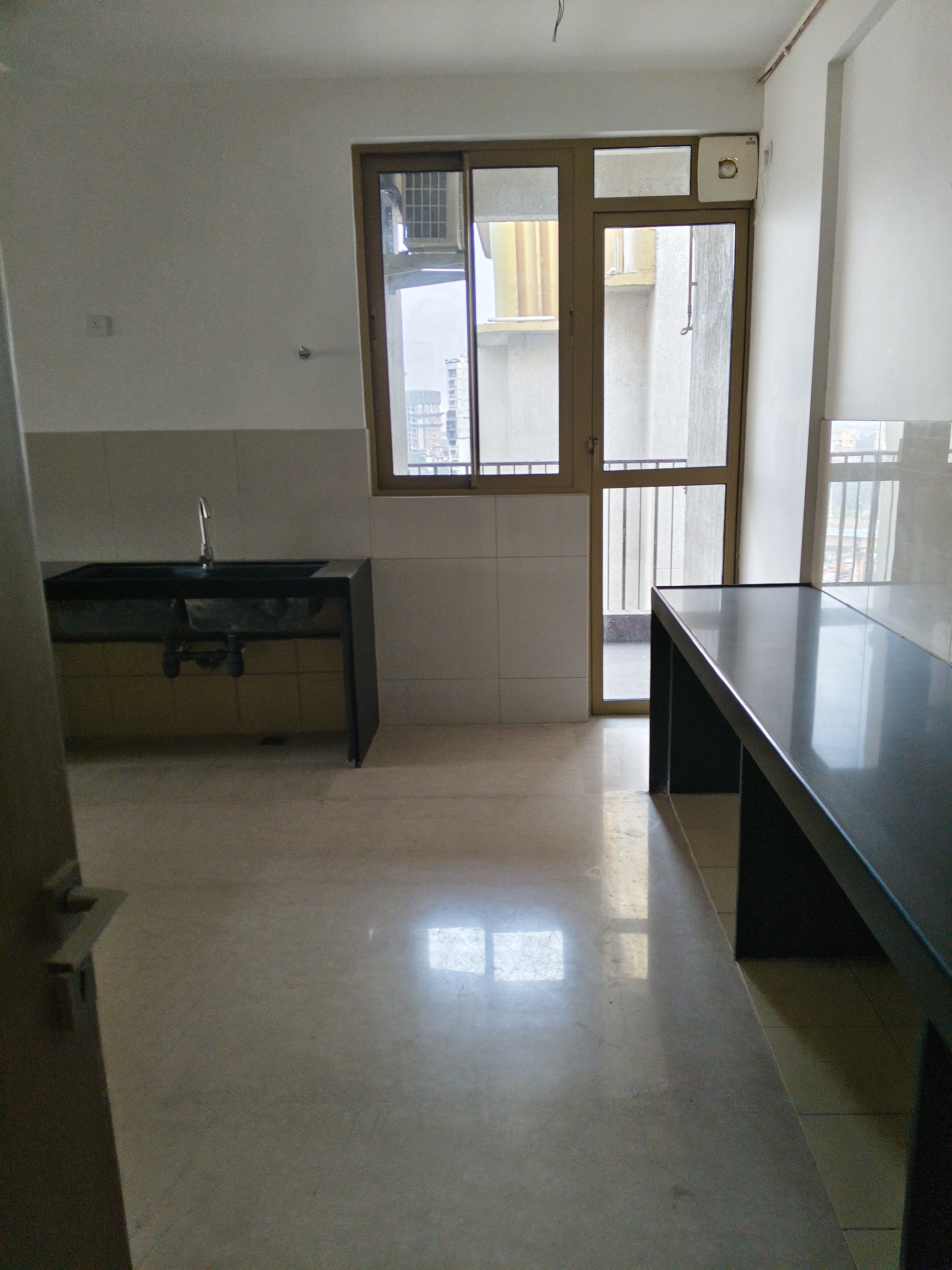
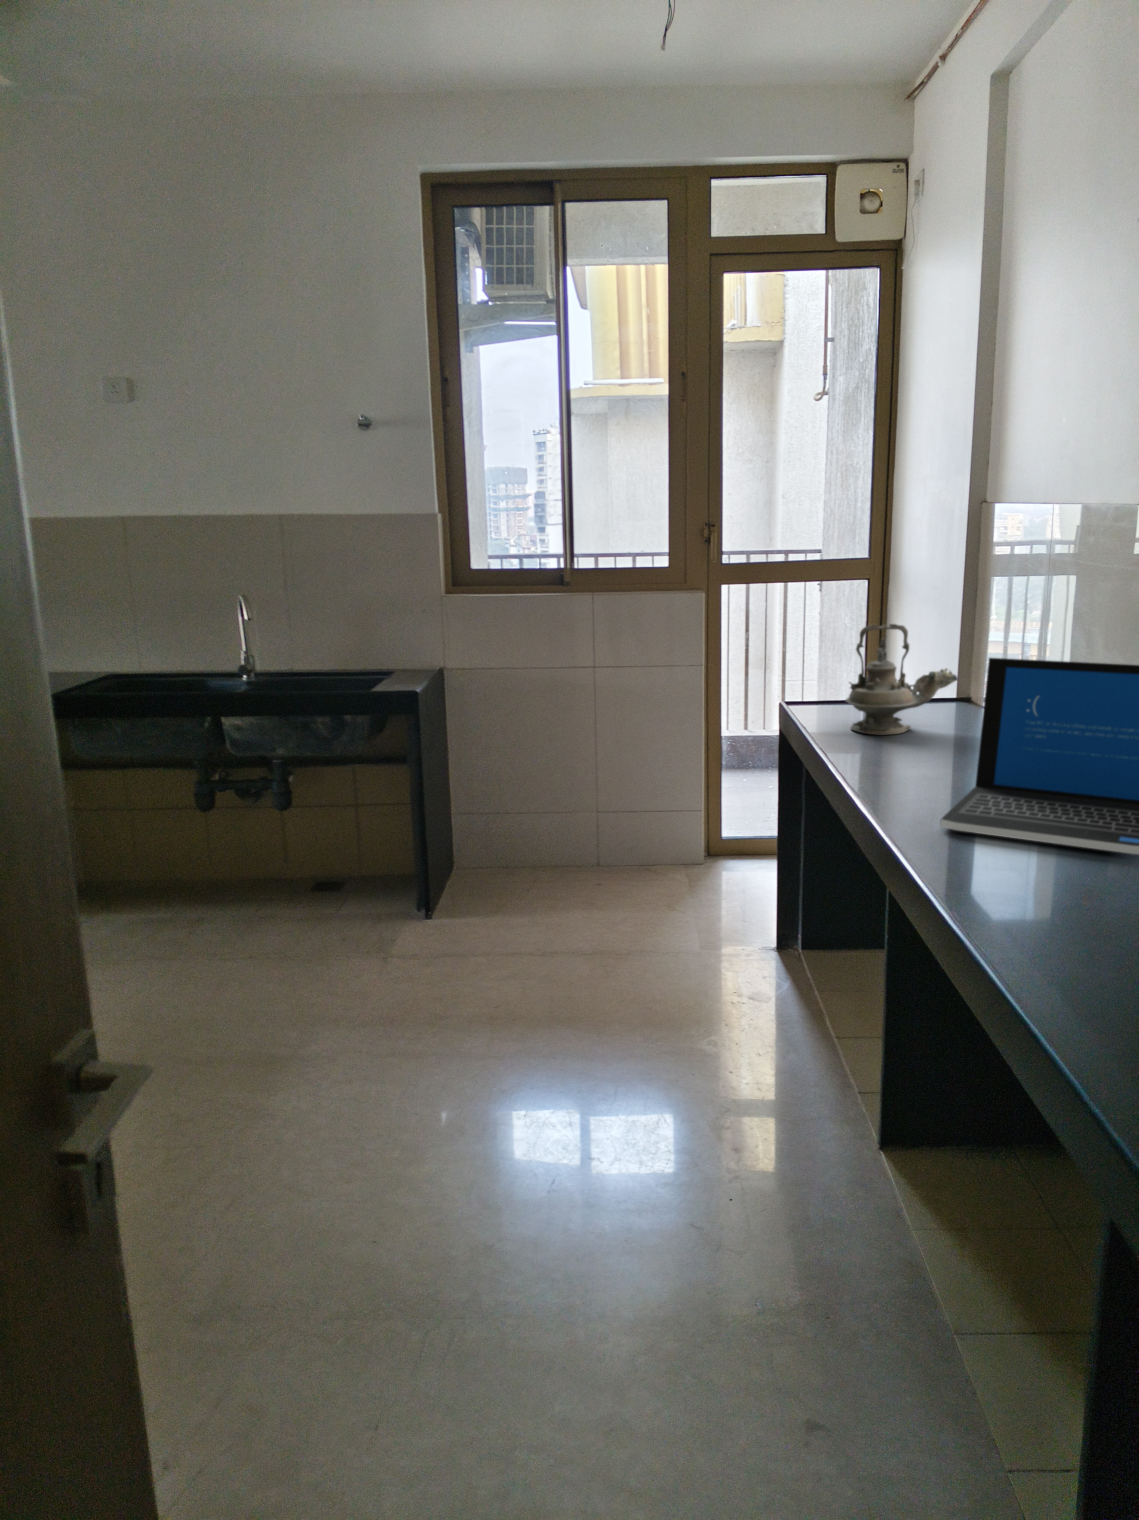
+ laptop (1065, 748)
+ teapot (902, 677)
